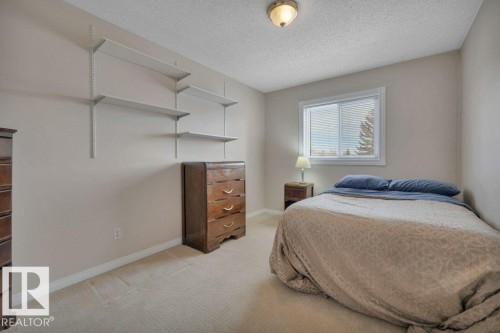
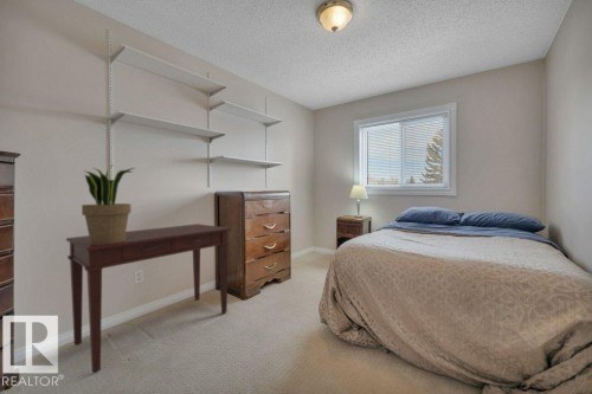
+ potted plant (109, 202)
+ desk (152, 258)
